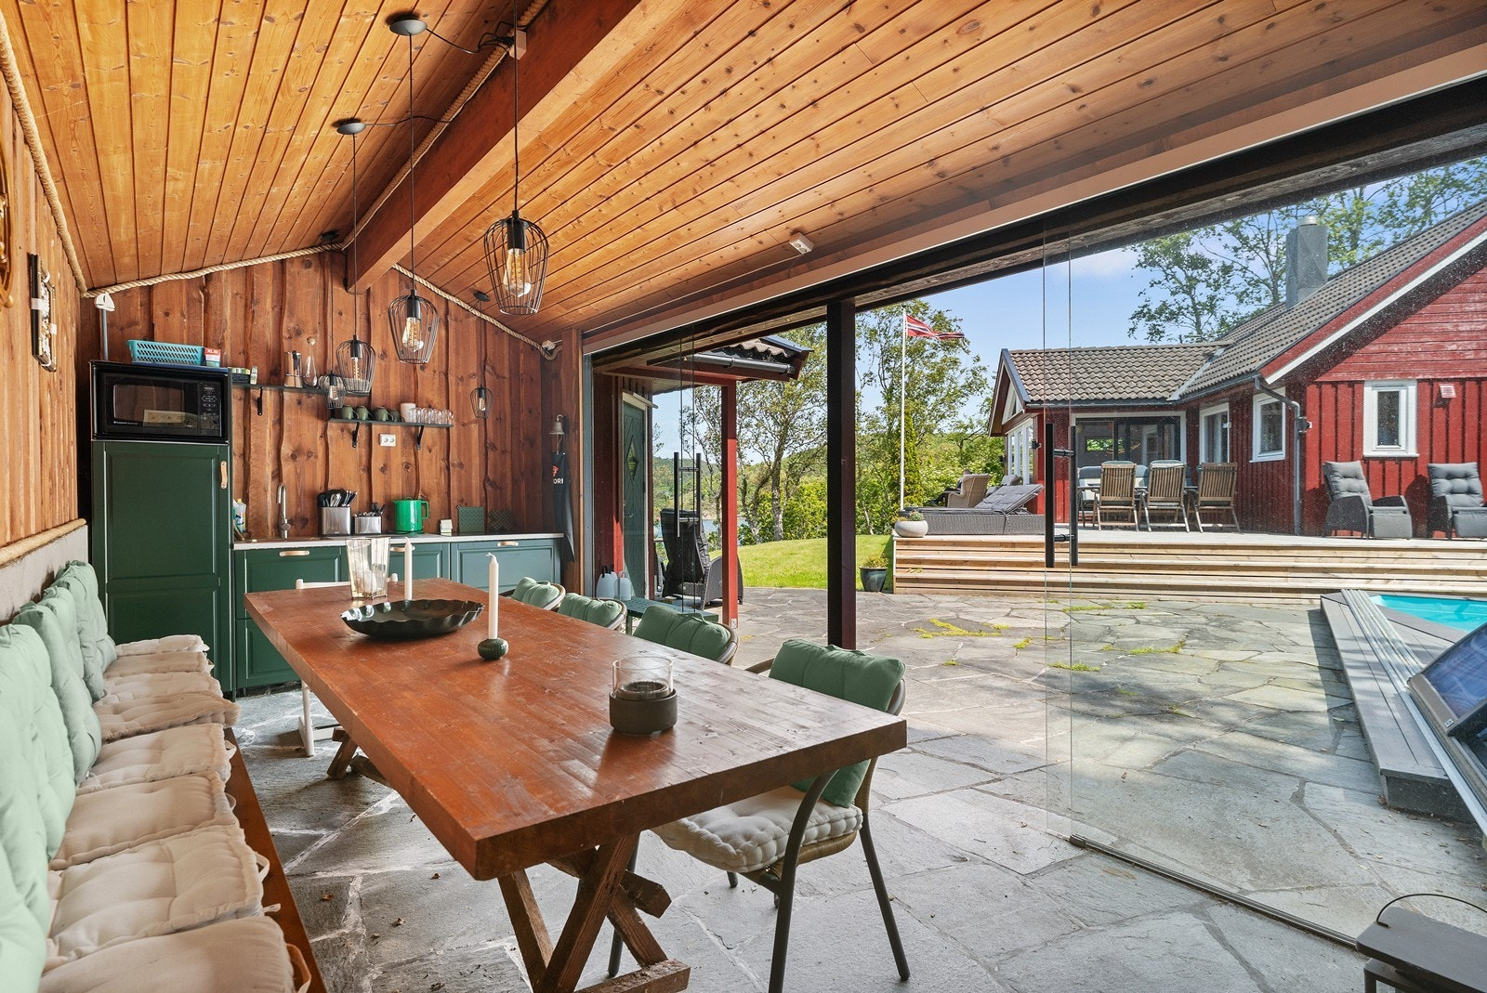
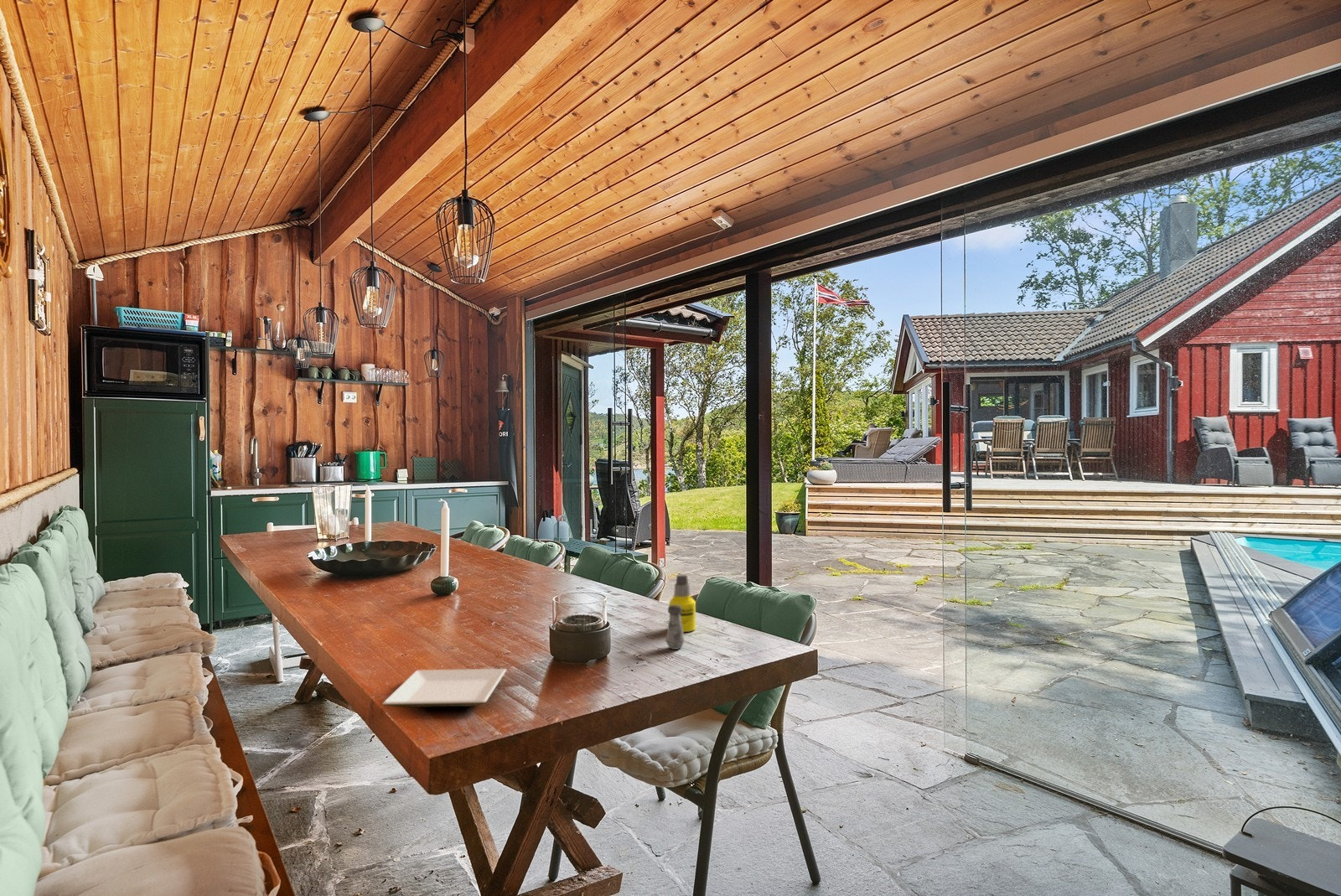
+ plate (448, 689)
+ salt shaker (675, 626)
+ bottle (682, 602)
